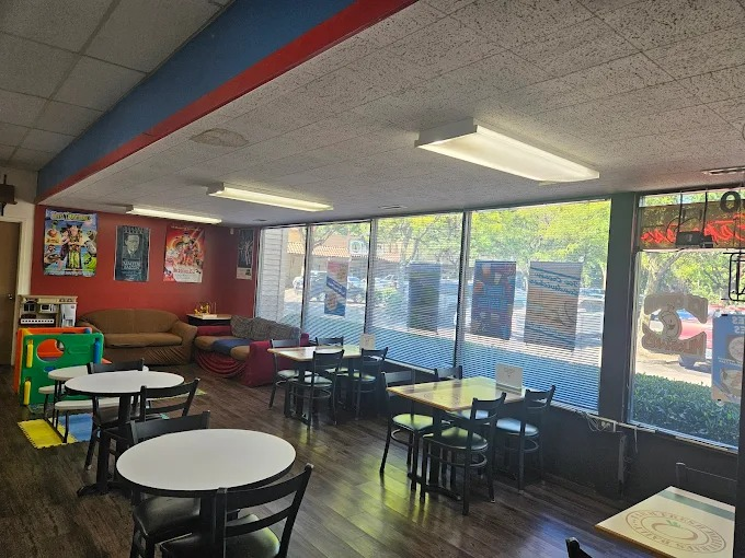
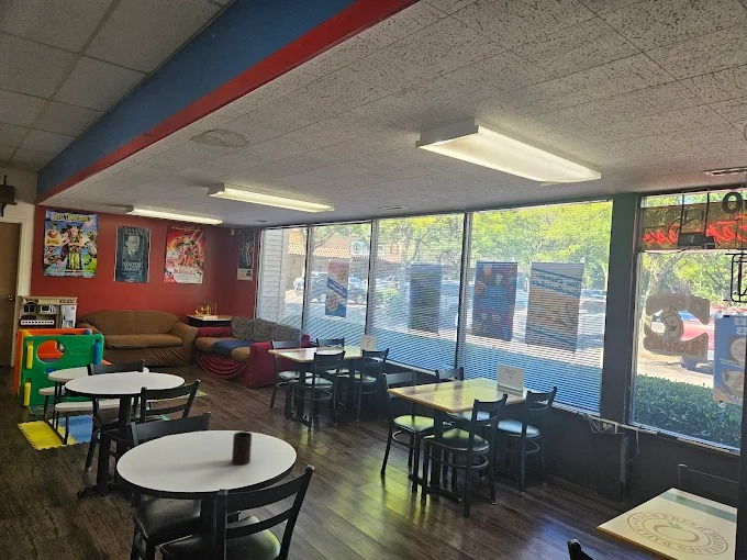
+ cup (242, 447)
